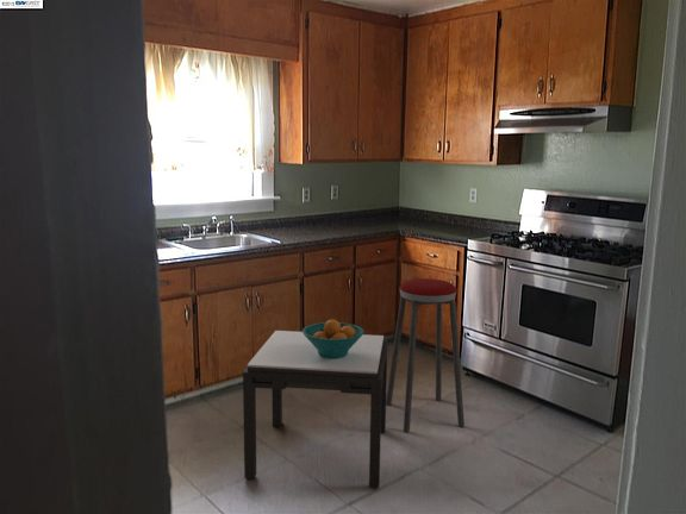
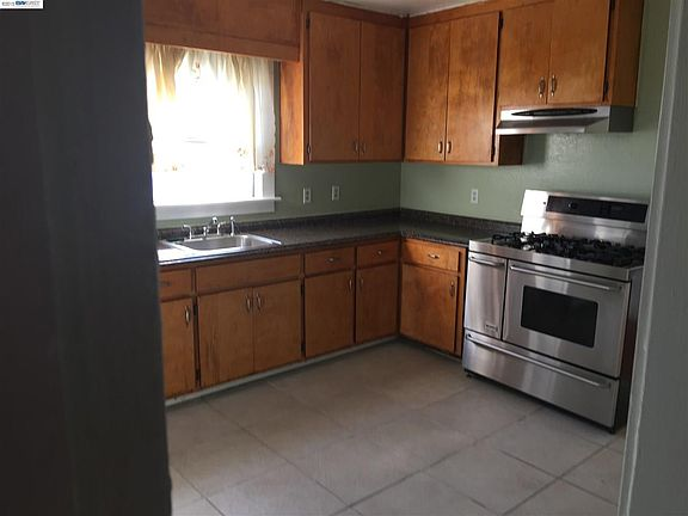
- side table (323, 389)
- music stool (414, 349)
- fruit bowl (332, 337)
